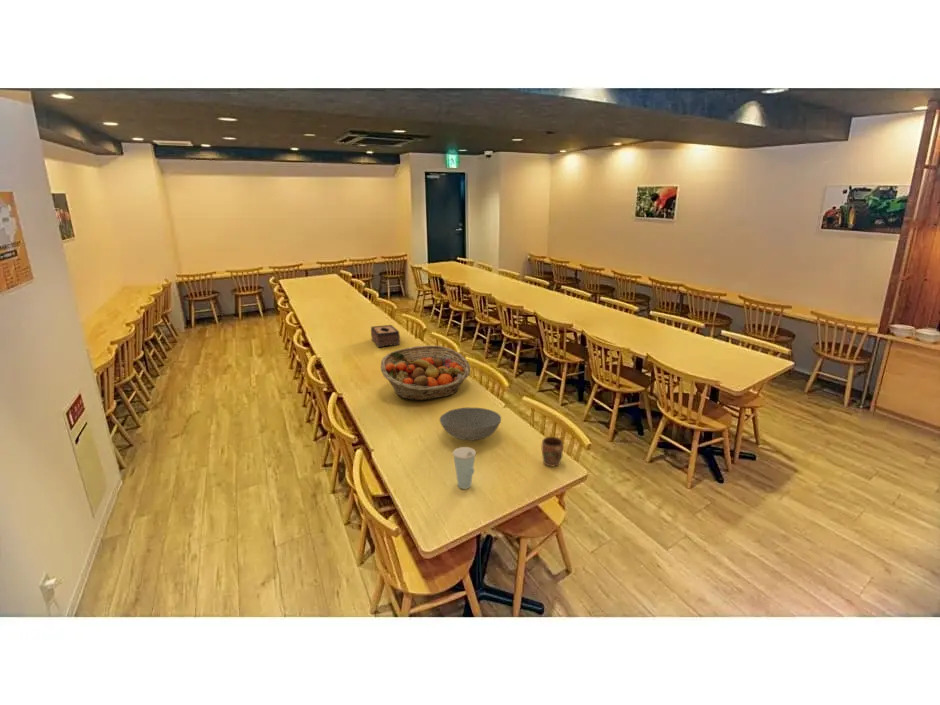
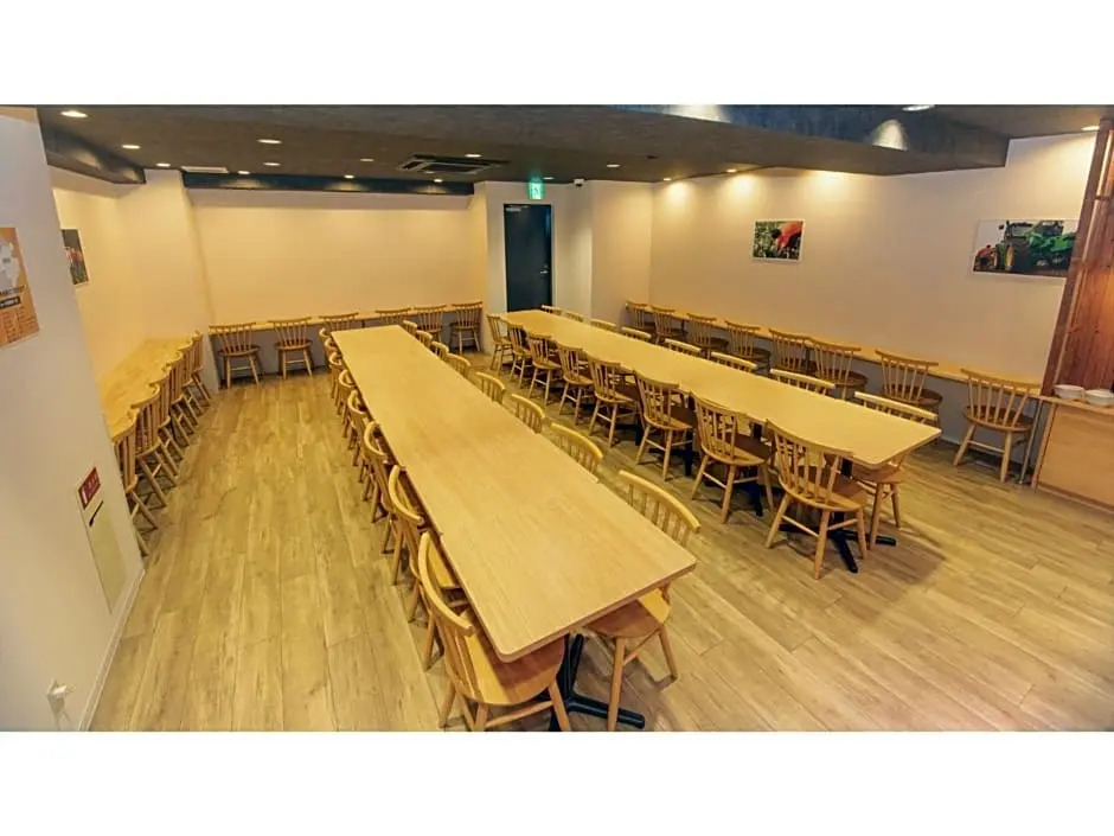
- cup (464, 467)
- bowl (470, 425)
- fruit basket (425, 372)
- tissue box (385, 335)
- mug (552, 452)
